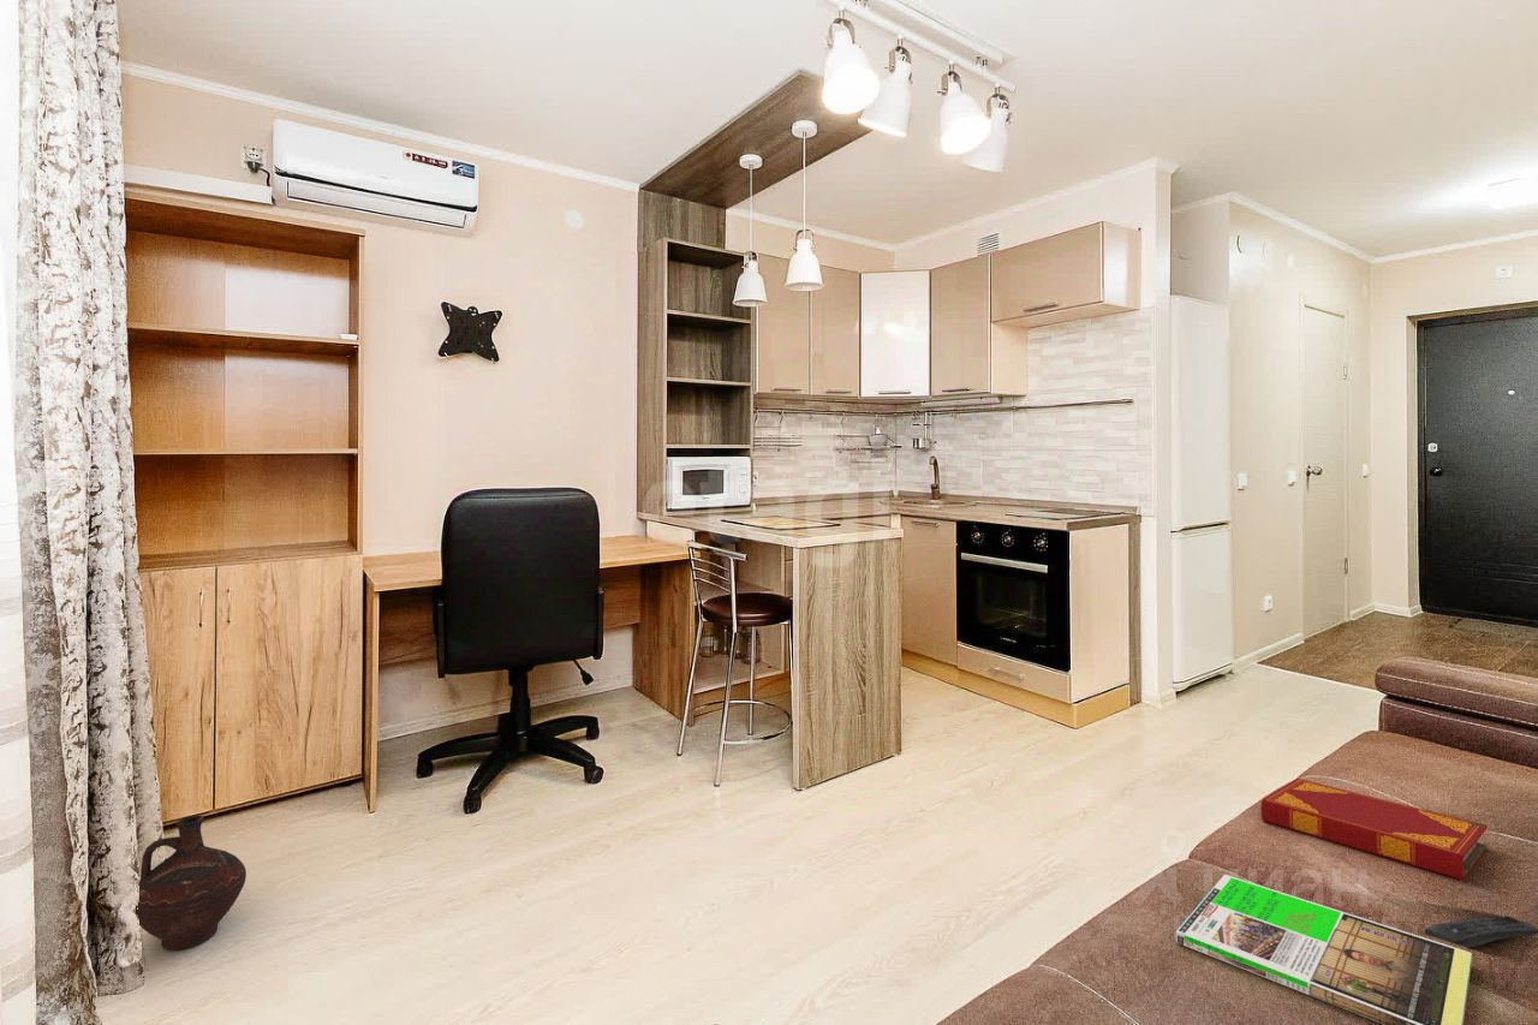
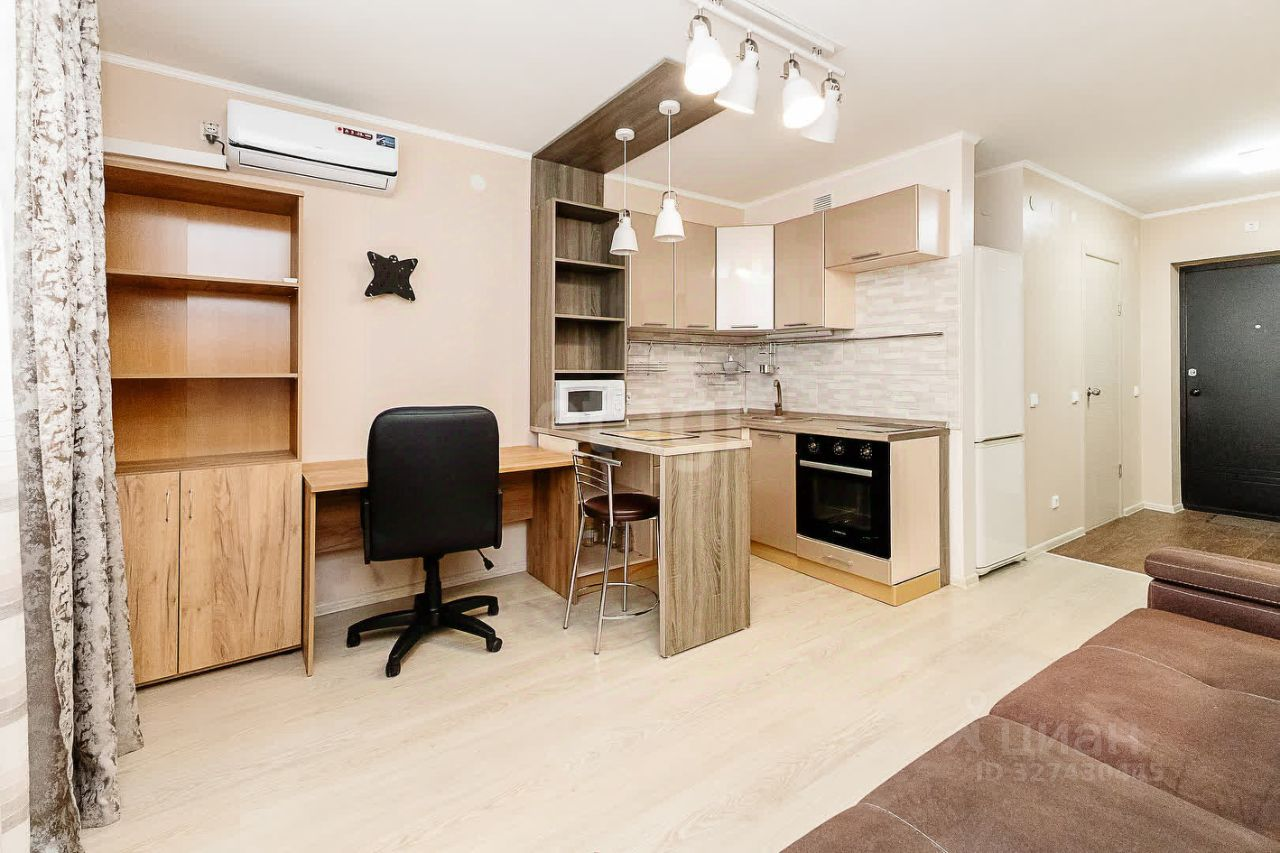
- hardback book (1369, 822)
- magazine (1319, 947)
- ceramic jug (190, 877)
- remote control (1485, 930)
